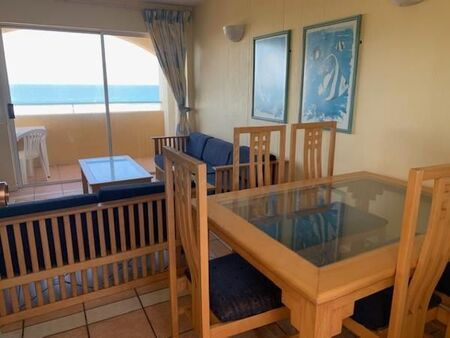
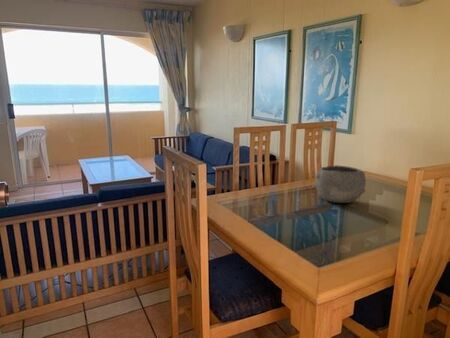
+ bowl (339, 184)
